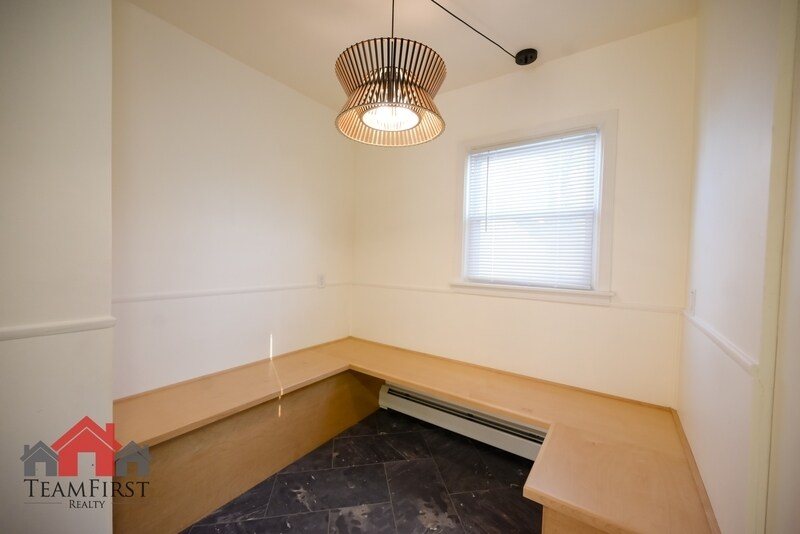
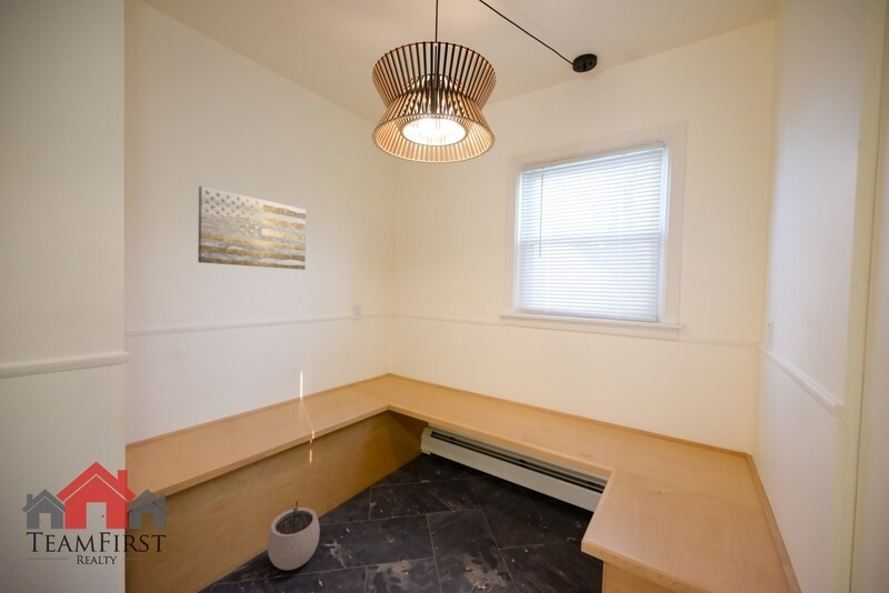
+ wall art (258, 232)
+ plant pot (293, 532)
